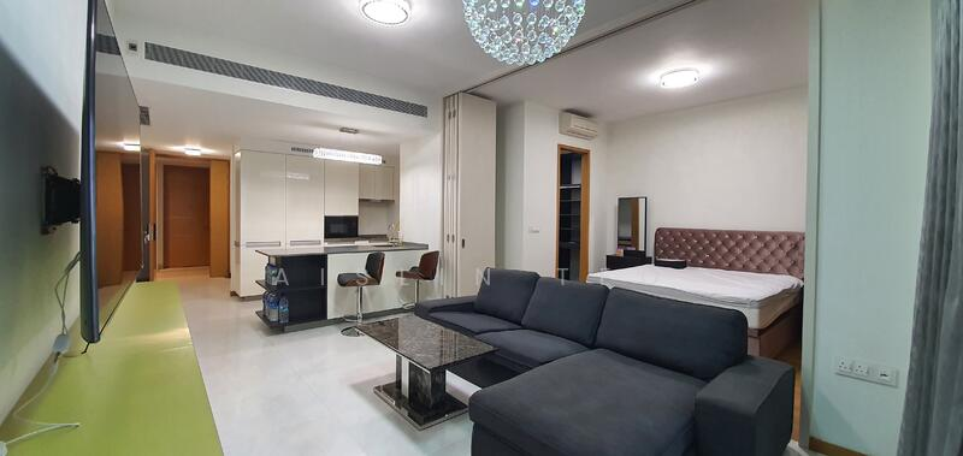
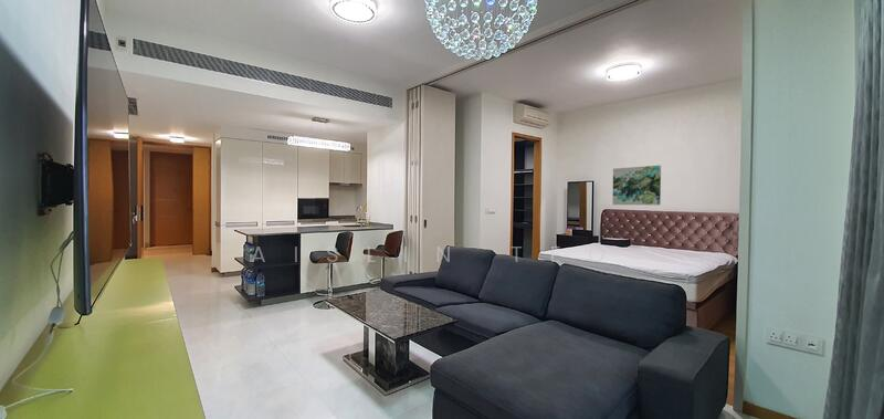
+ wall art (635, 186)
